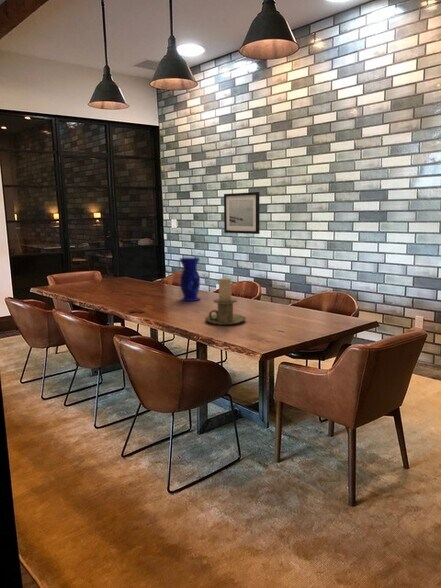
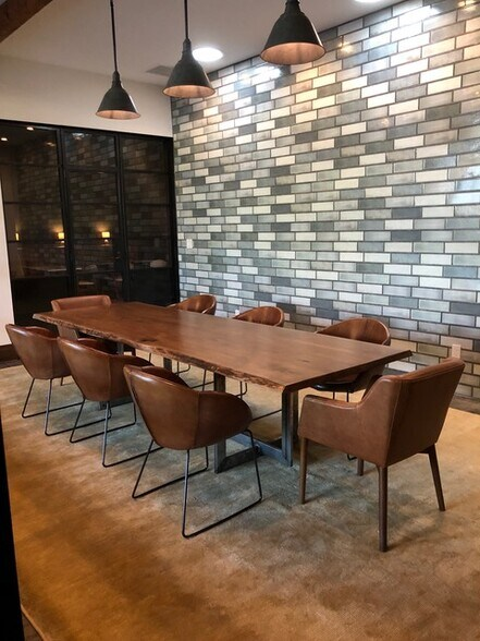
- wall art (241, 213)
- vase (189, 279)
- candle holder (225, 299)
